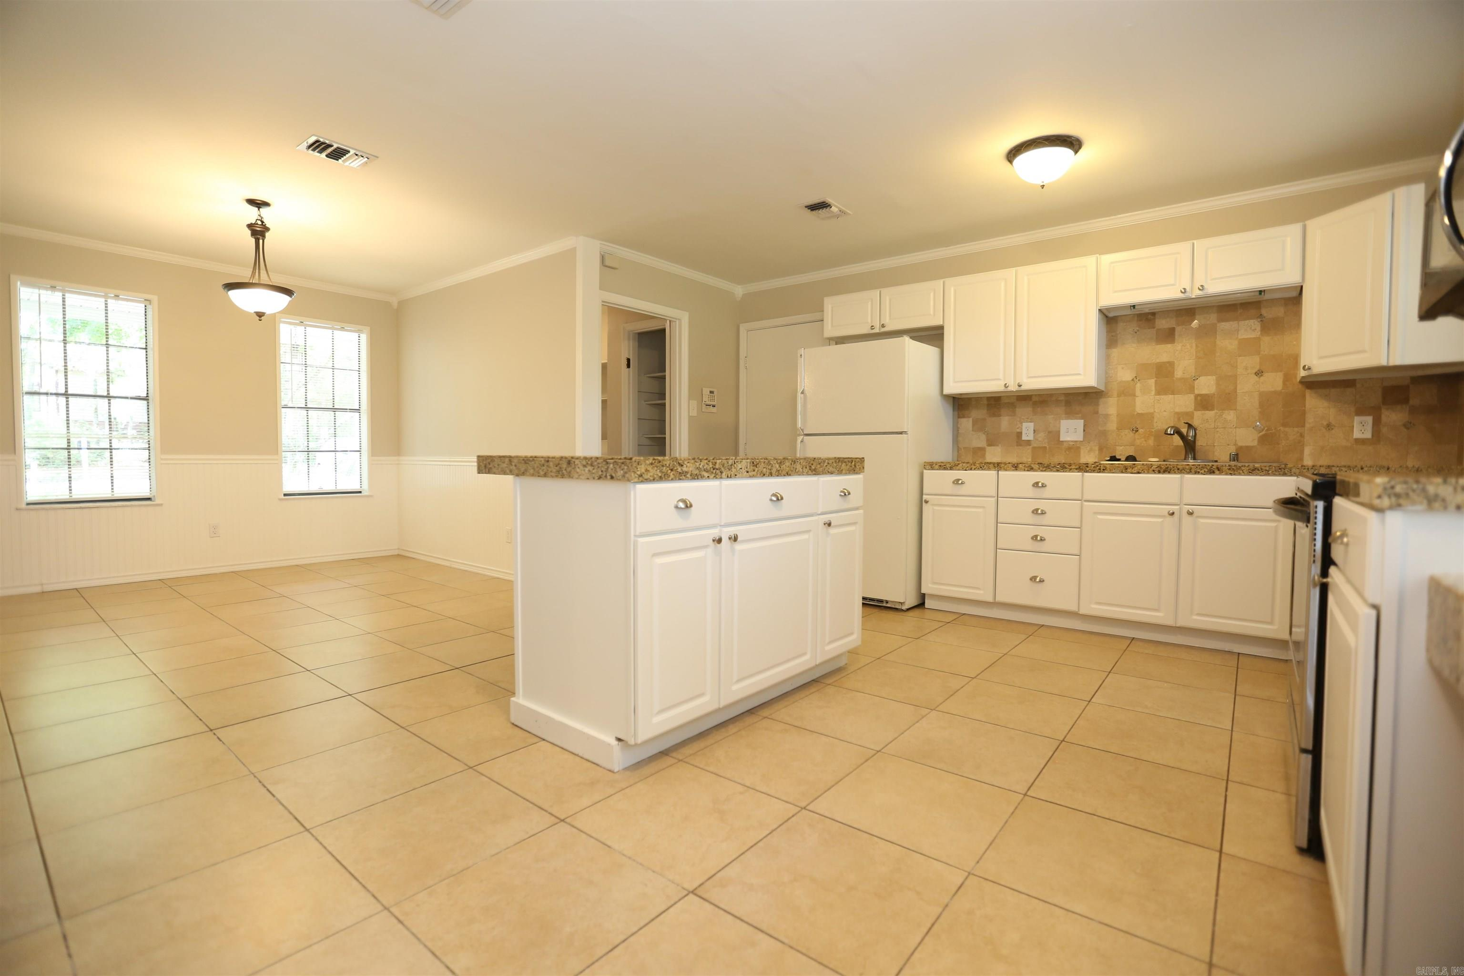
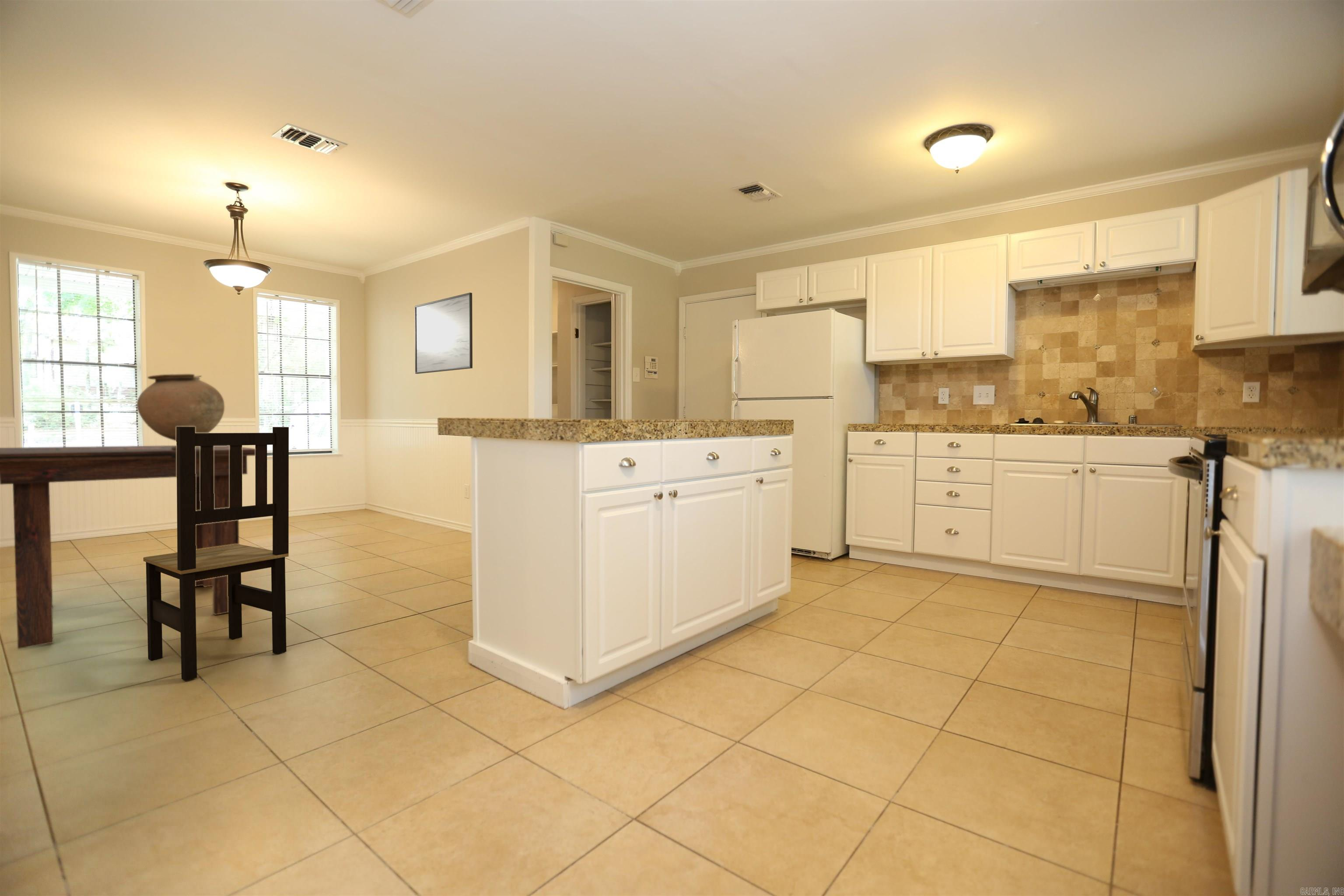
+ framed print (442, 335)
+ dining table (127, 479)
+ dining chair (215, 547)
+ vase (182, 411)
